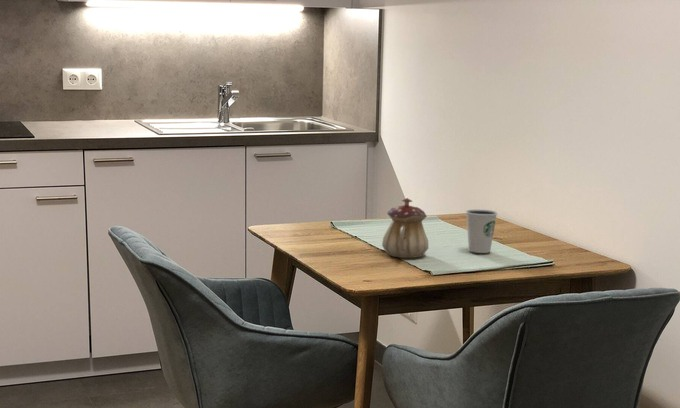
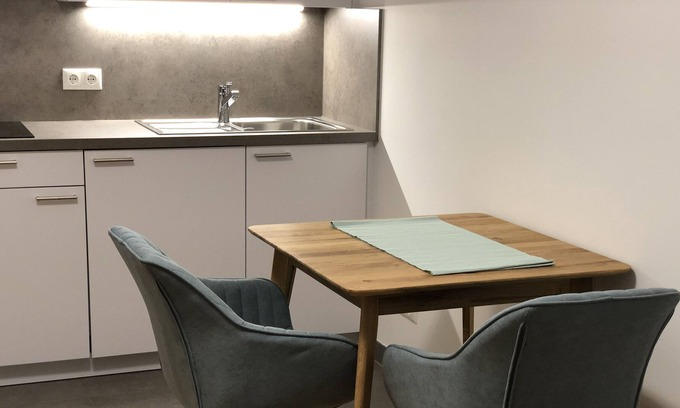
- dixie cup (480, 231)
- teapot (405, 226)
